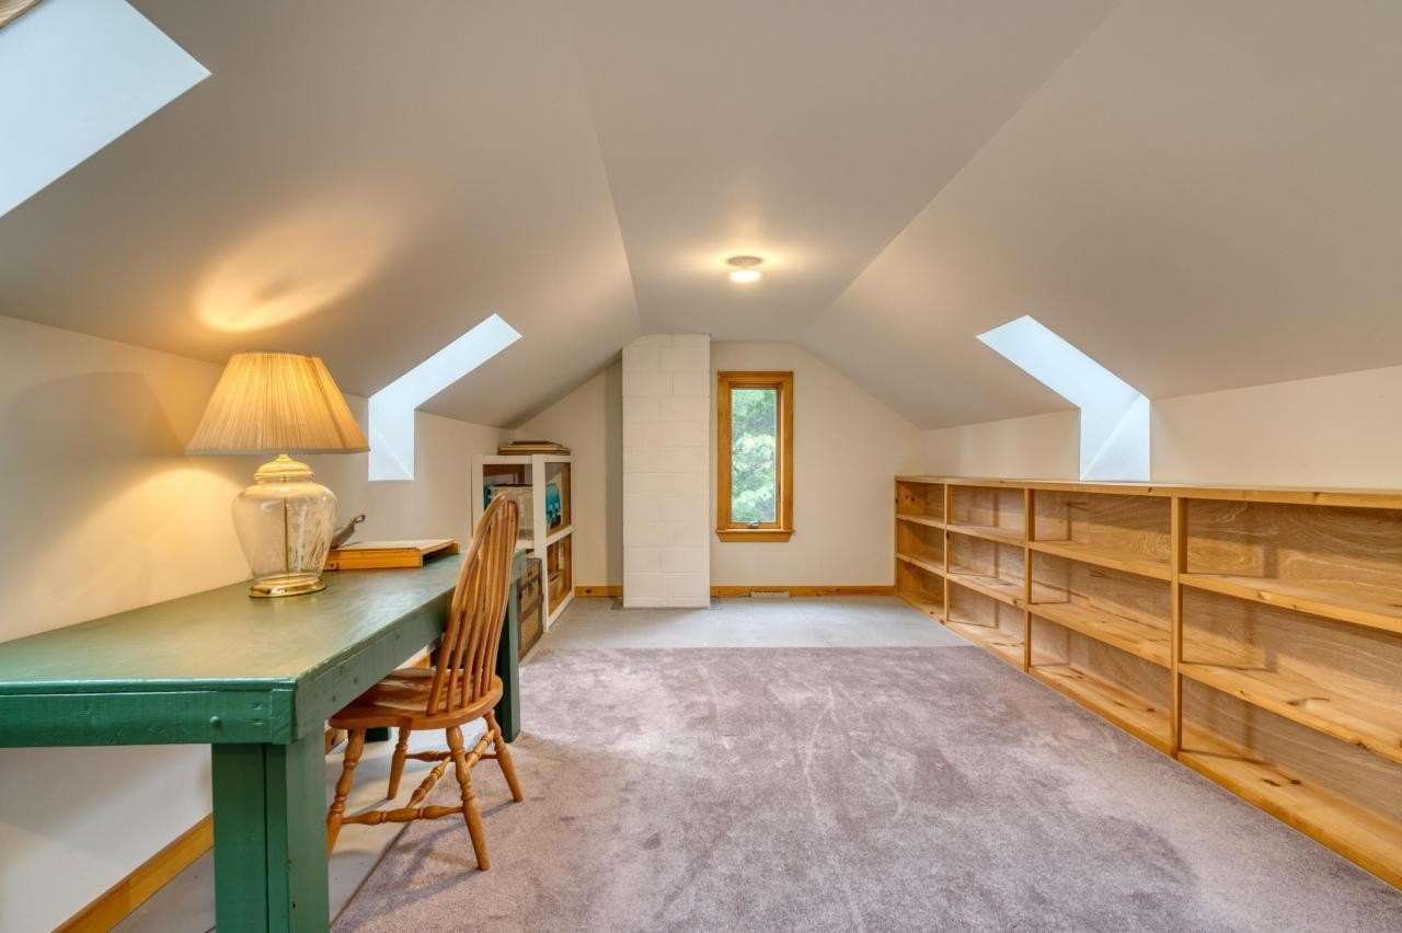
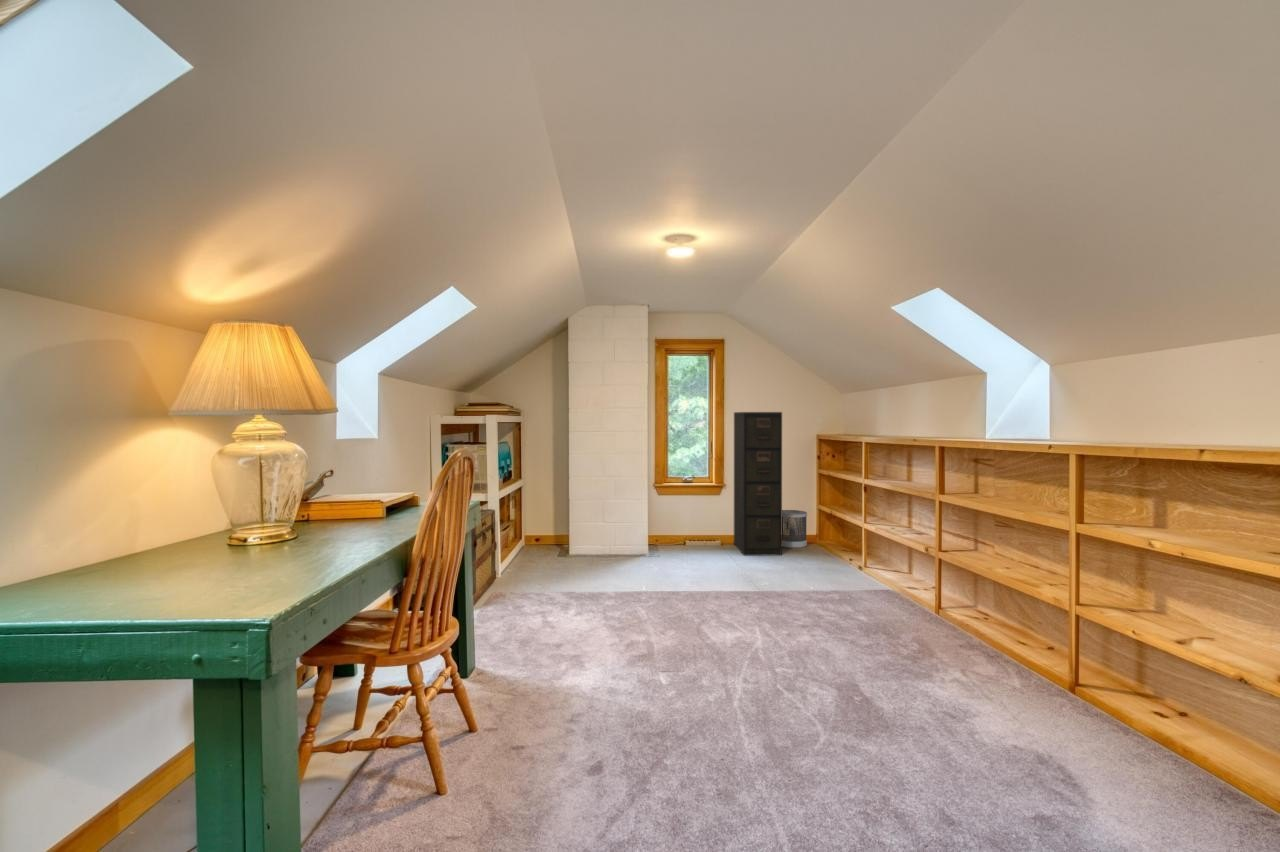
+ wastebasket (791, 528)
+ filing cabinet (757, 481)
